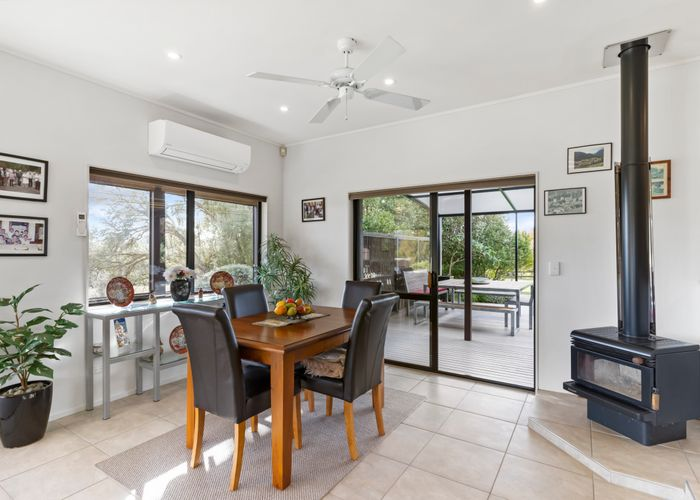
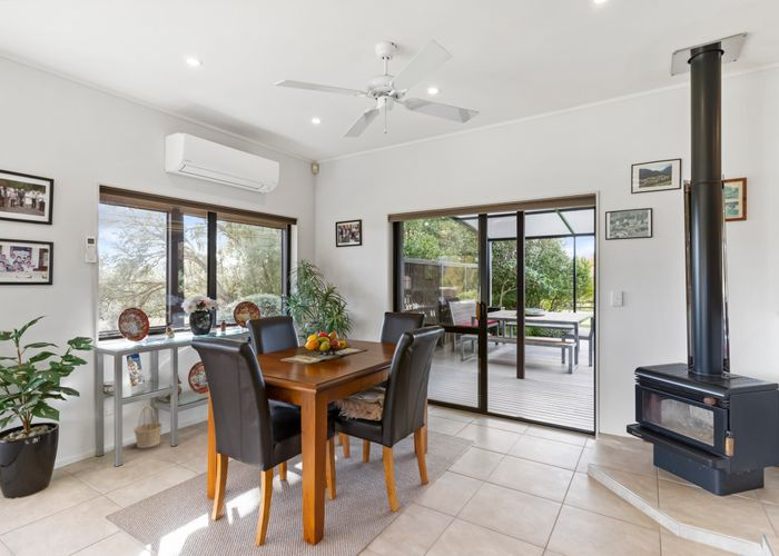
+ basket (148, 425)
